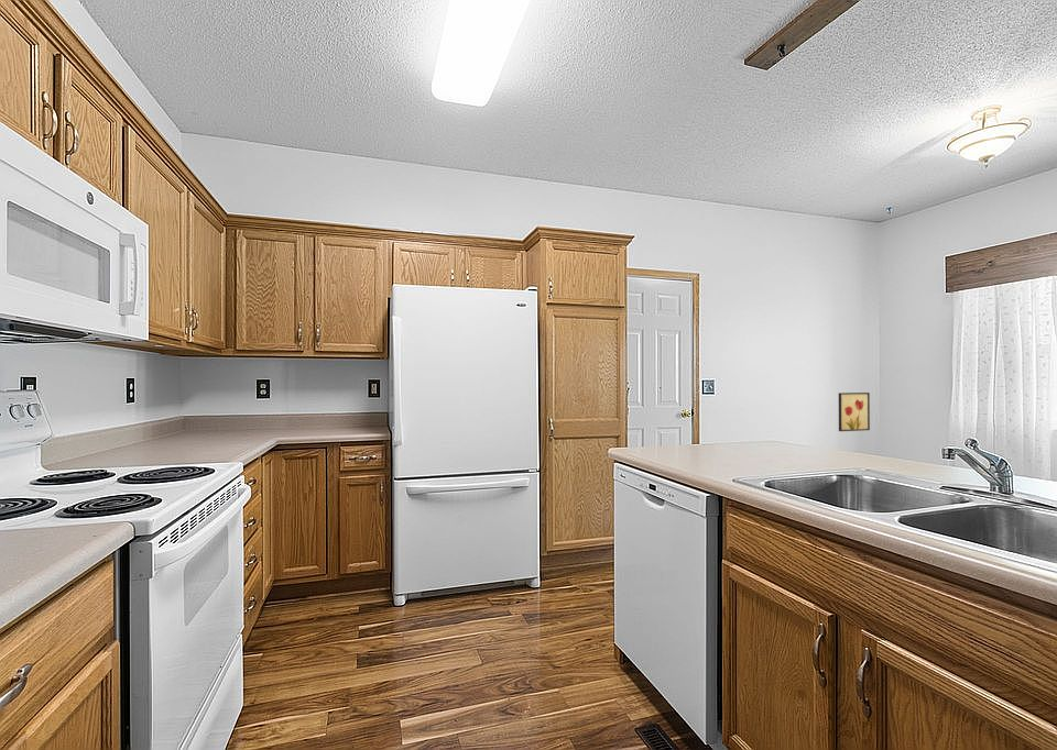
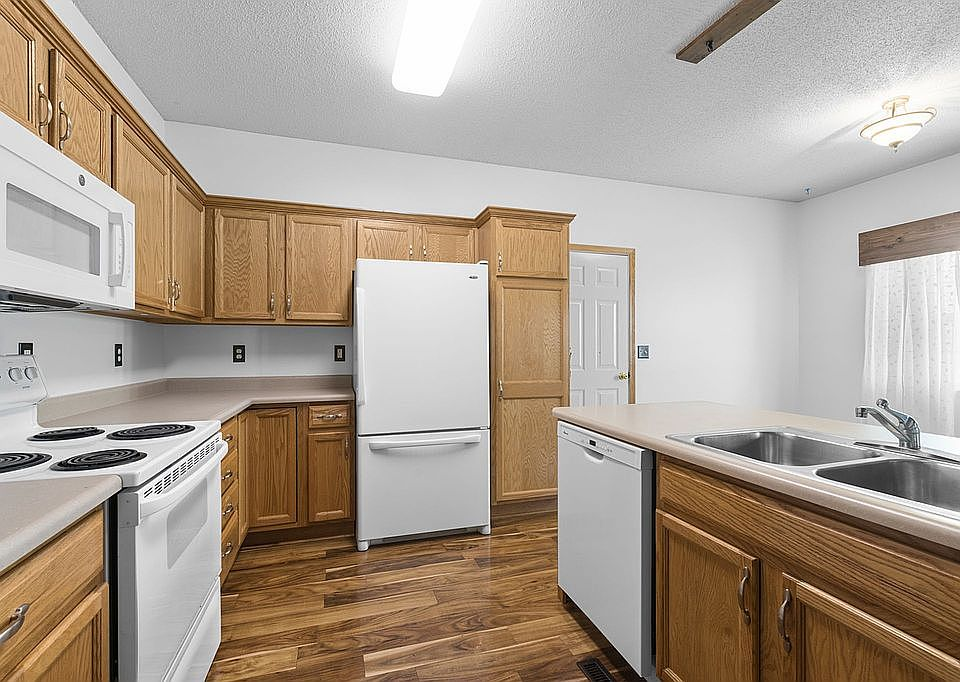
- wall art (853, 411)
